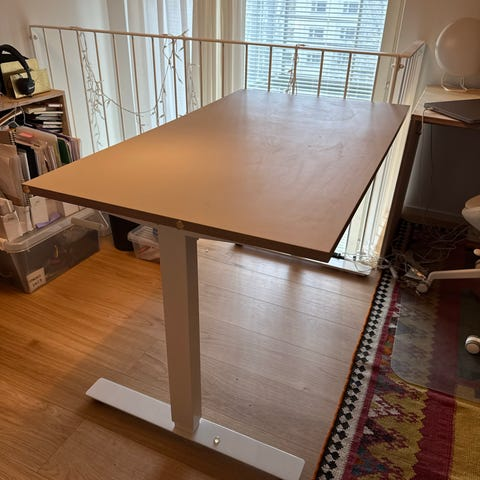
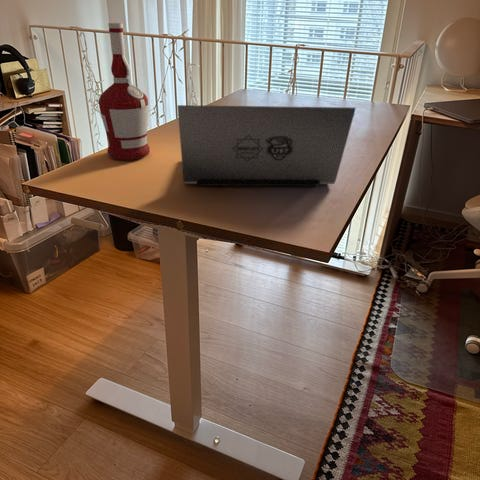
+ alcohol (122, 93)
+ laptop (259, 137)
